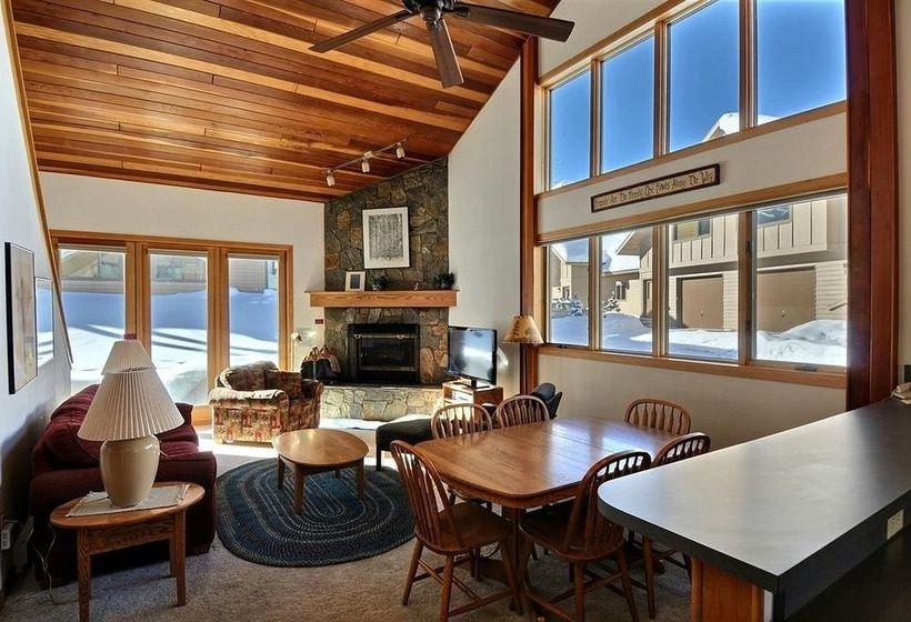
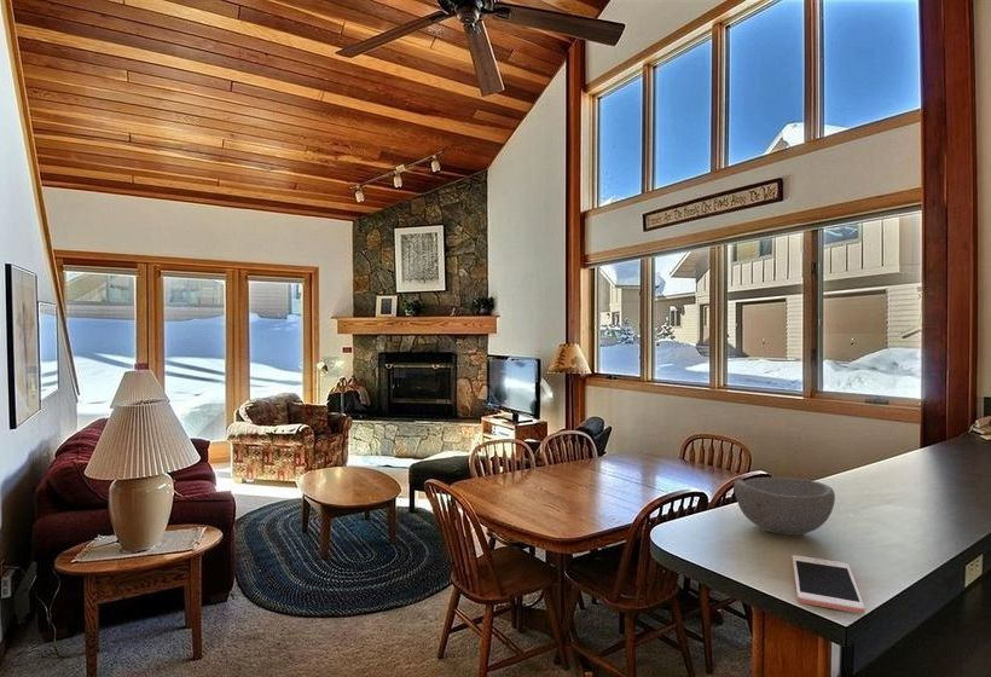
+ bowl (782, 507)
+ cell phone (824, 580)
